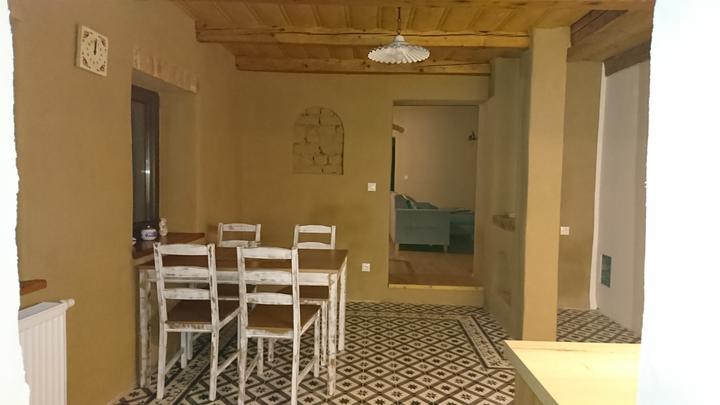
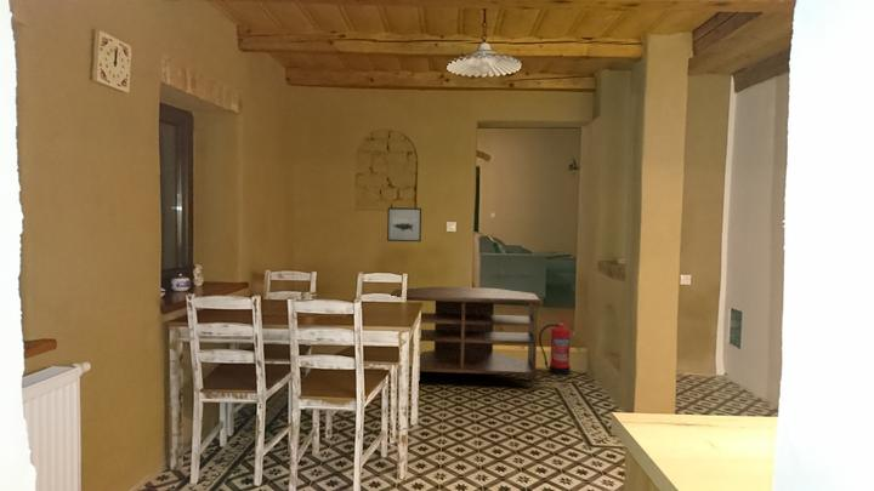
+ tv stand (462, 333)
+ fire extinguisher (555, 344)
+ wall art (404, 224)
